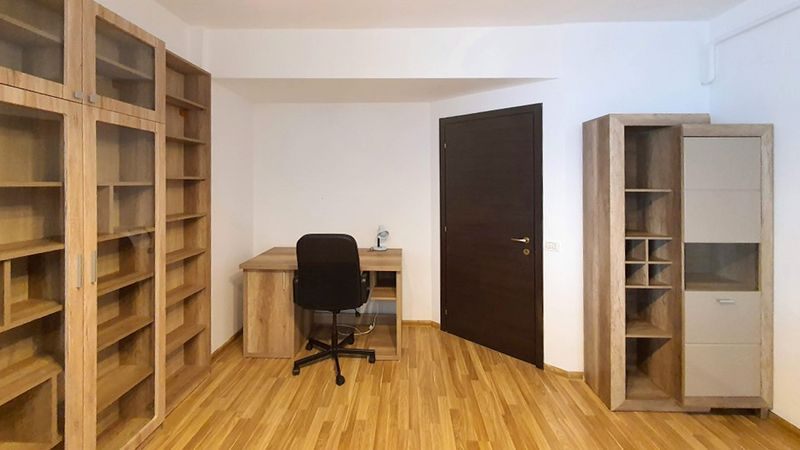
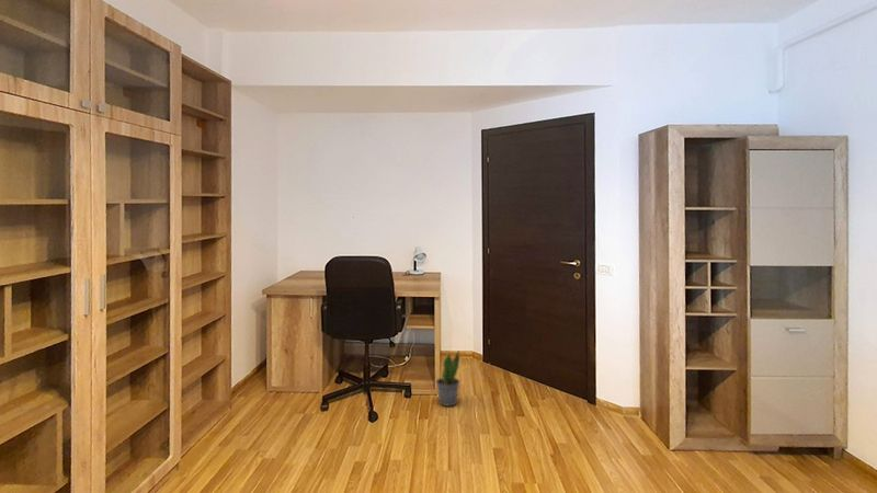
+ potted plant (447, 376)
